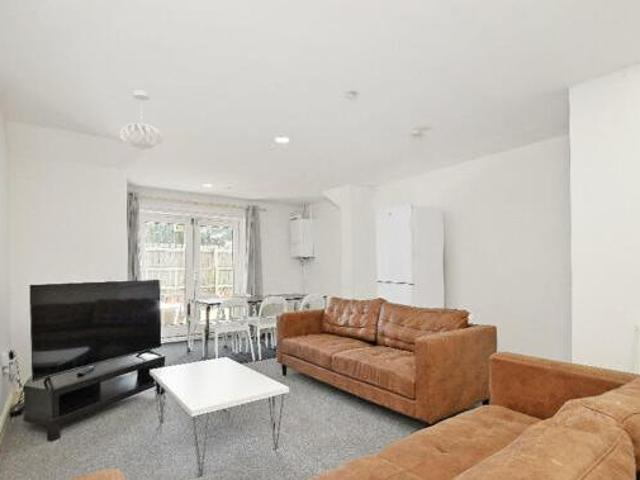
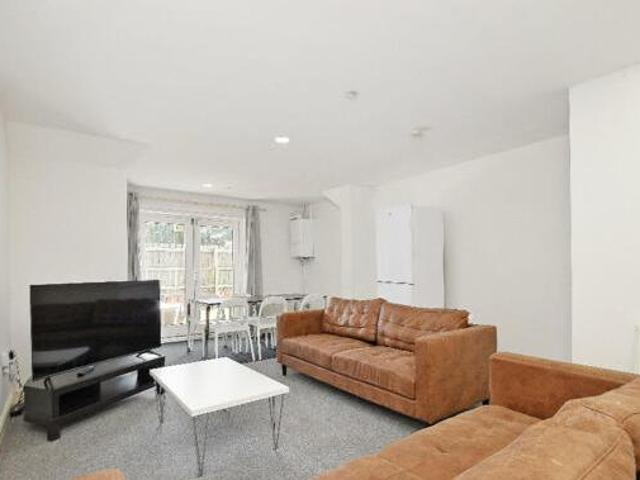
- pendant light (141, 120)
